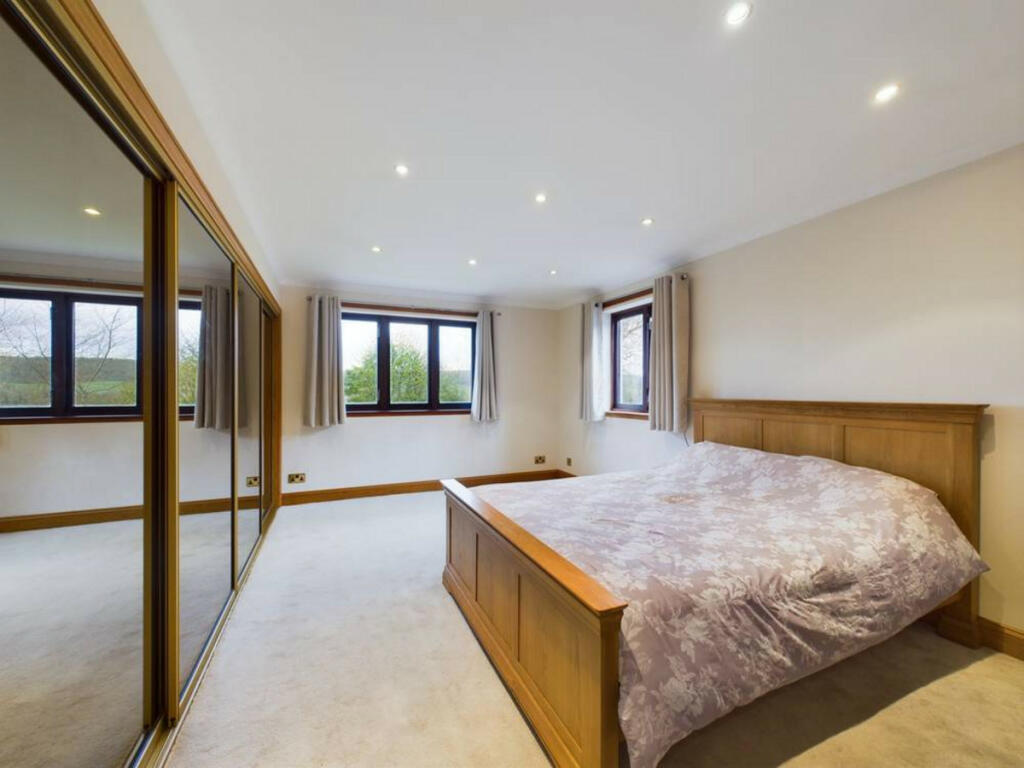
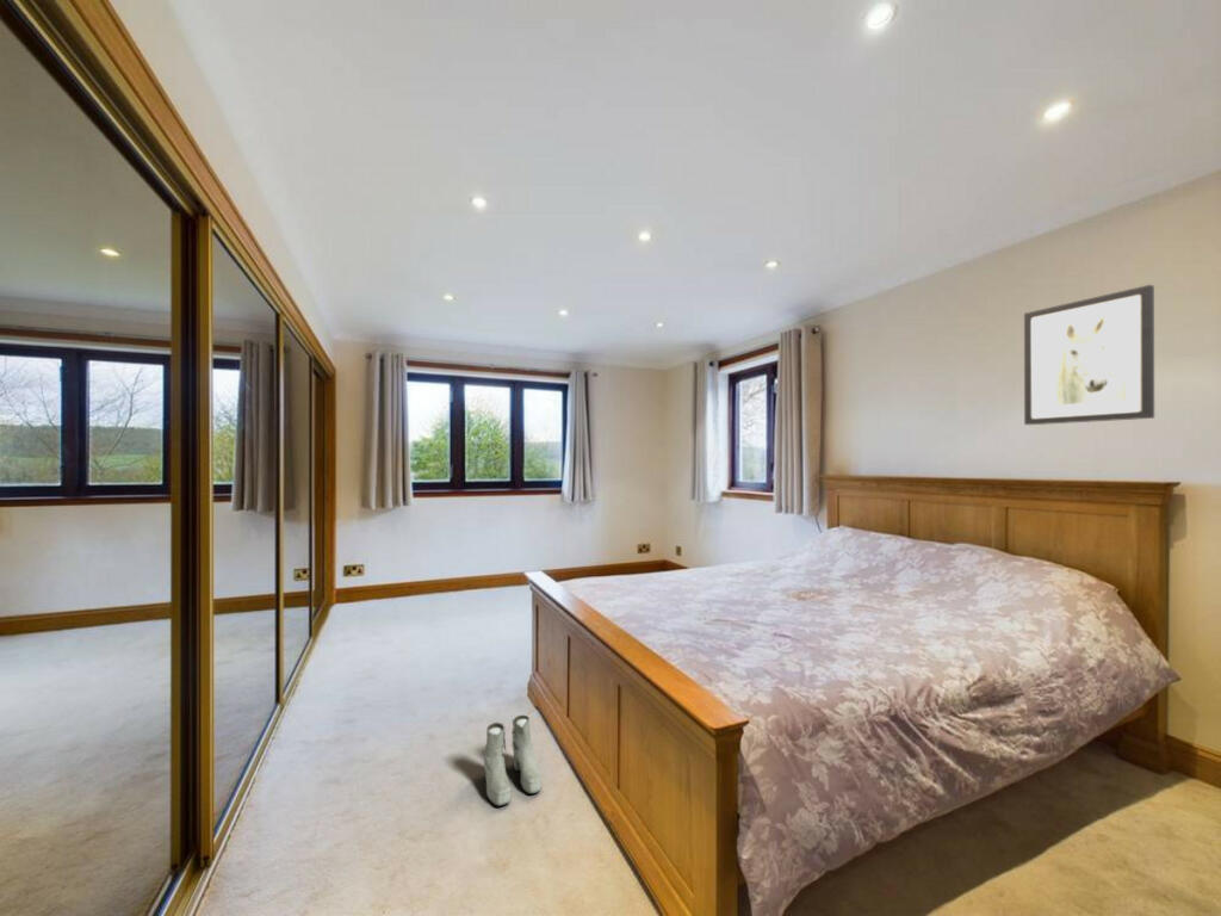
+ wall art (1083, 360)
+ boots (514, 755)
